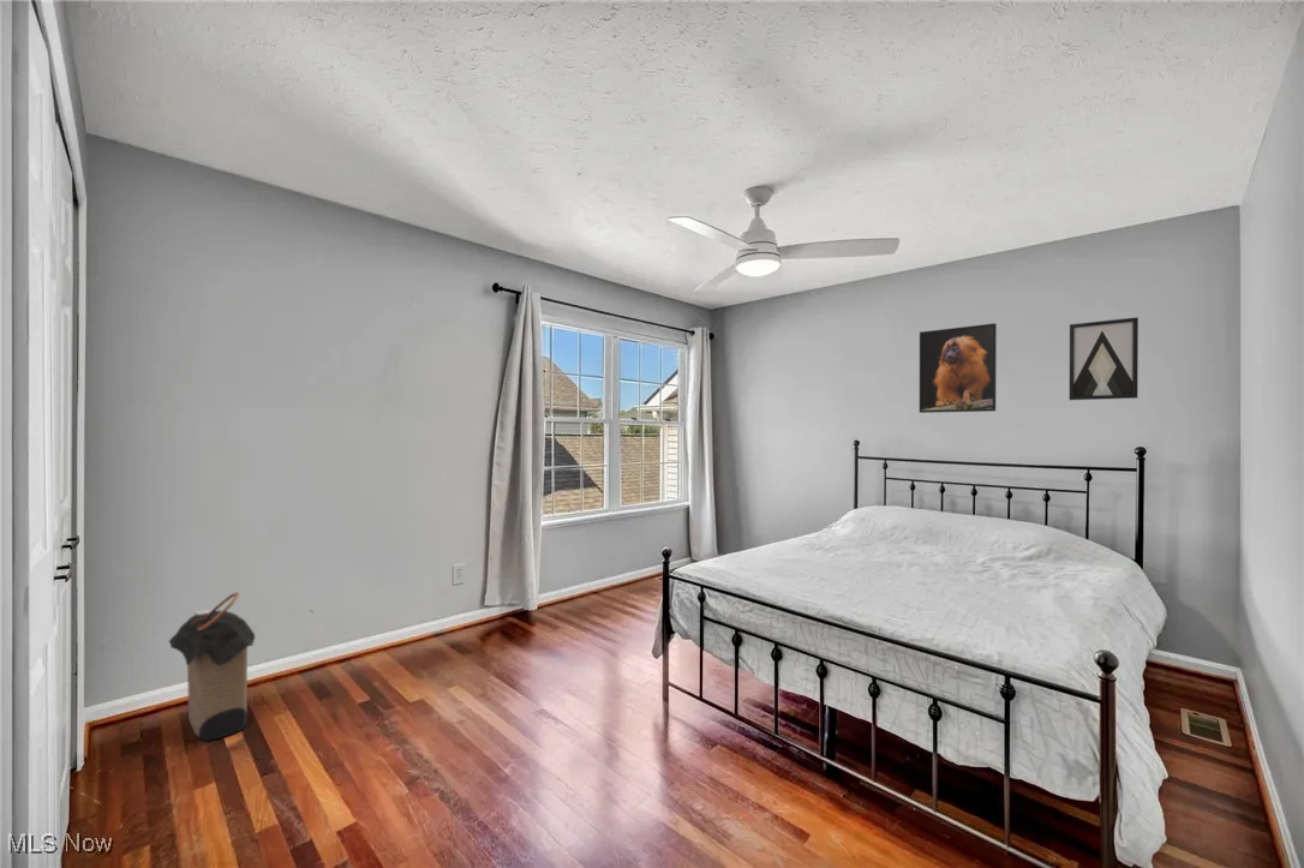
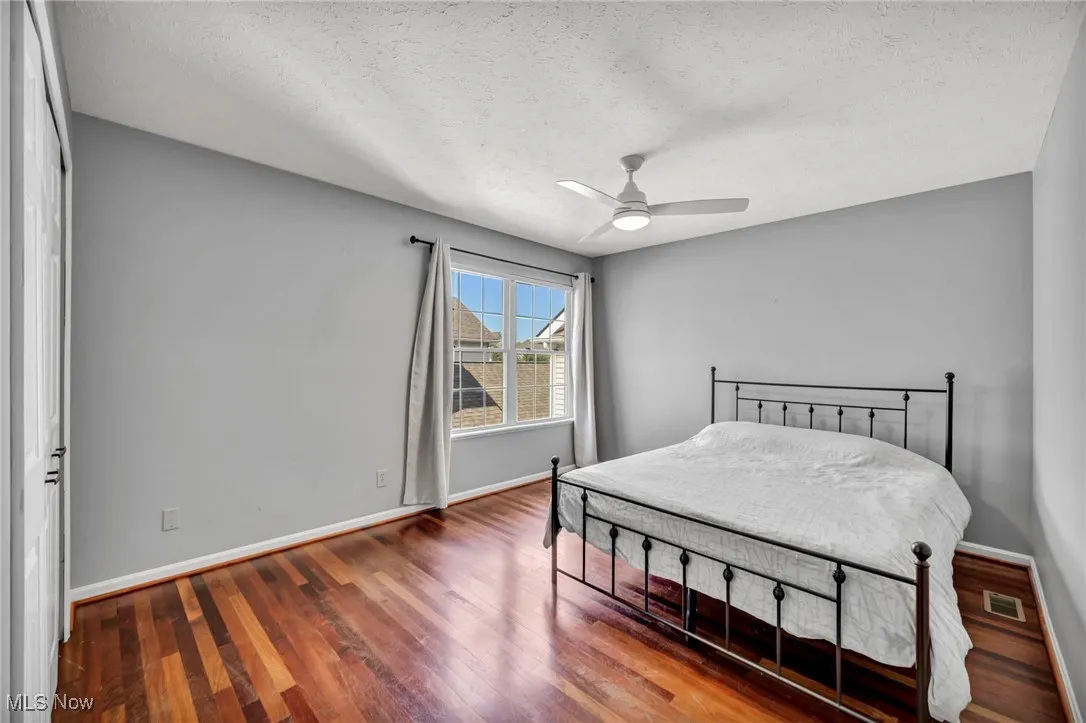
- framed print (956, 370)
- laundry hamper (213, 656)
- wall art (1102, 360)
